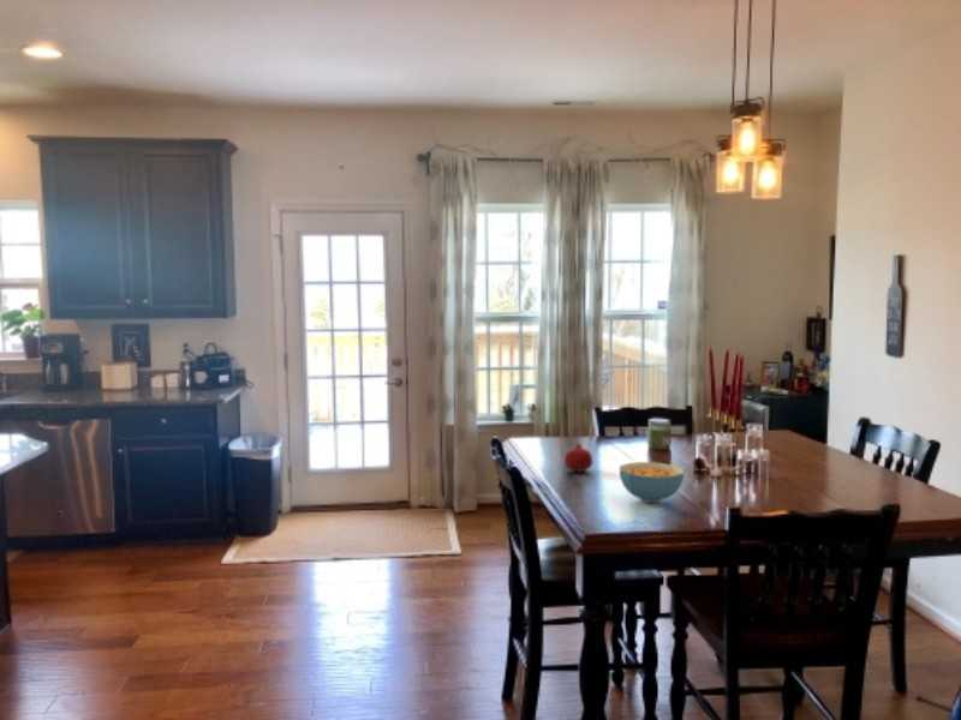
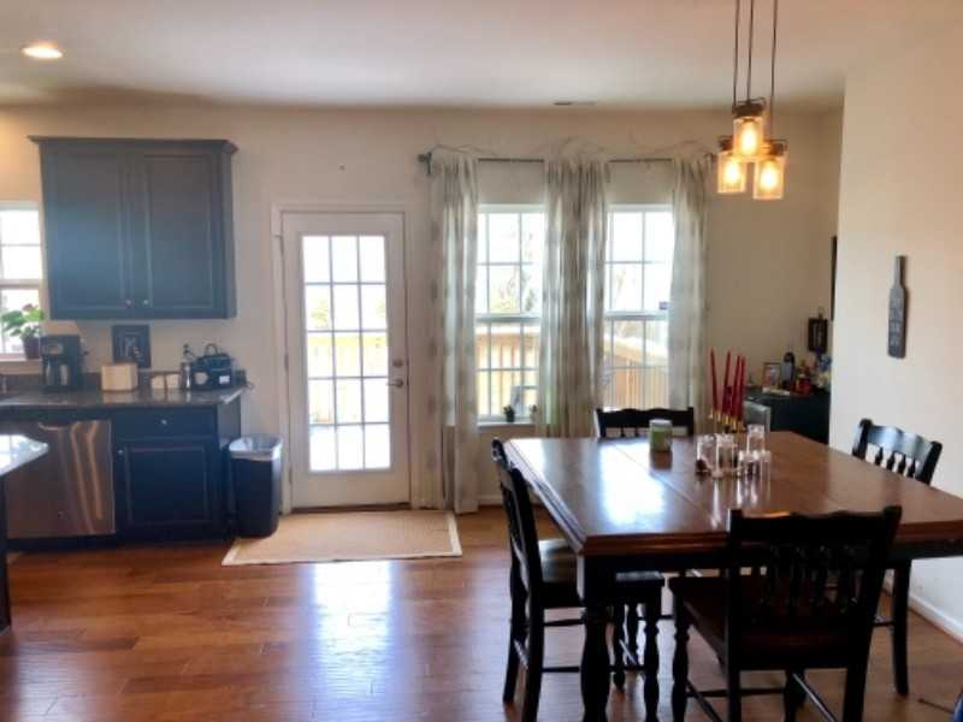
- cereal bowl (650, 484)
- fruit (578, 456)
